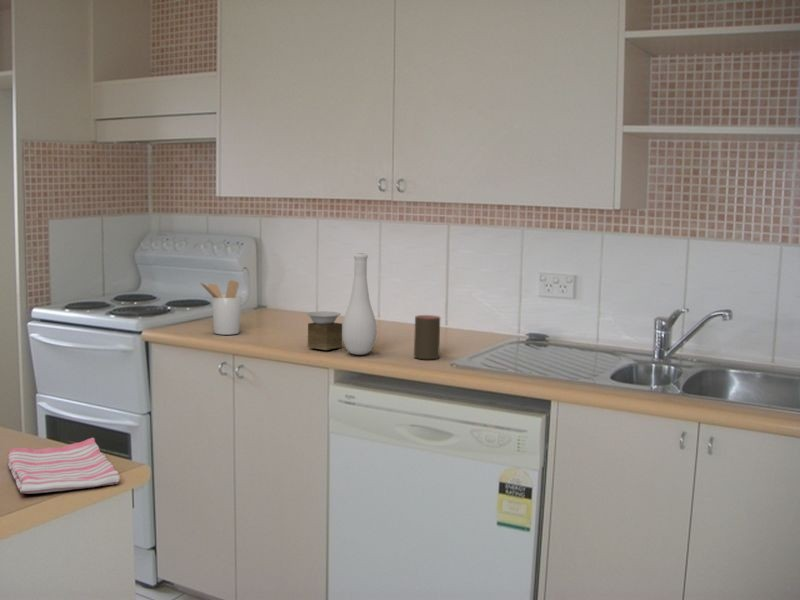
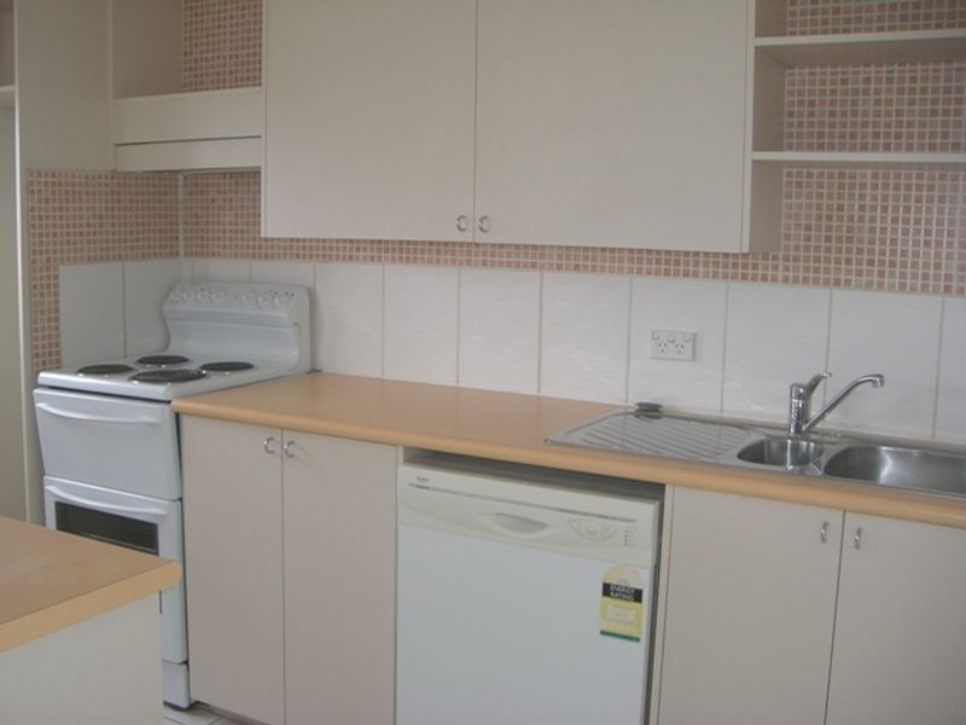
- dish towel (61, 464)
- cup (427, 337)
- utensil holder (219, 306)
- vase (349, 302)
